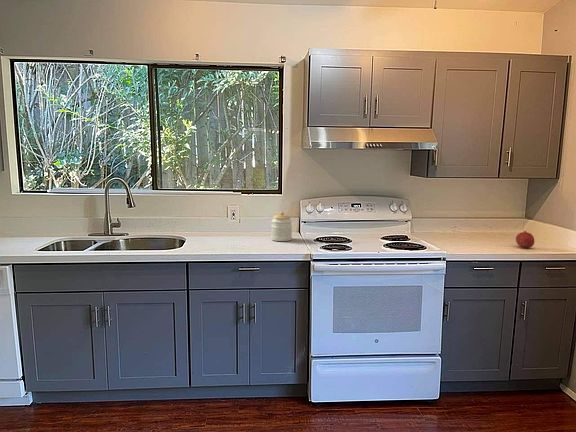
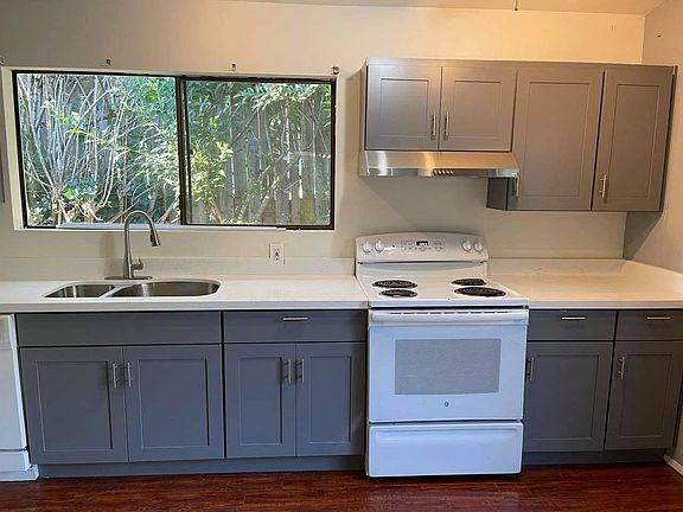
- fruit (525, 239)
- jar (281, 225)
